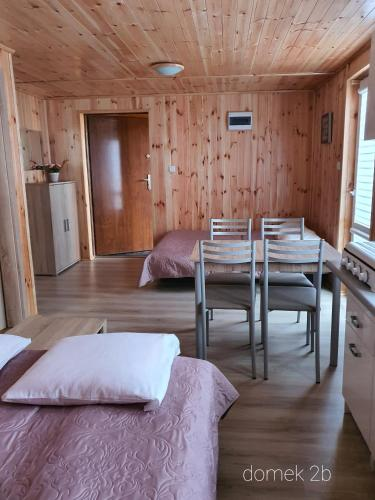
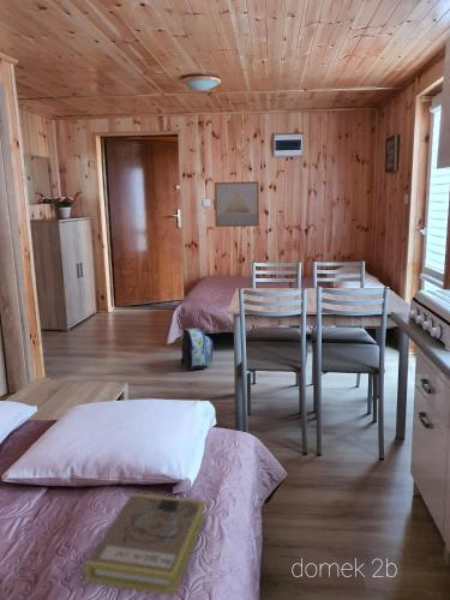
+ wall art (236, 204)
+ backpack (196, 347)
+ book (150, 538)
